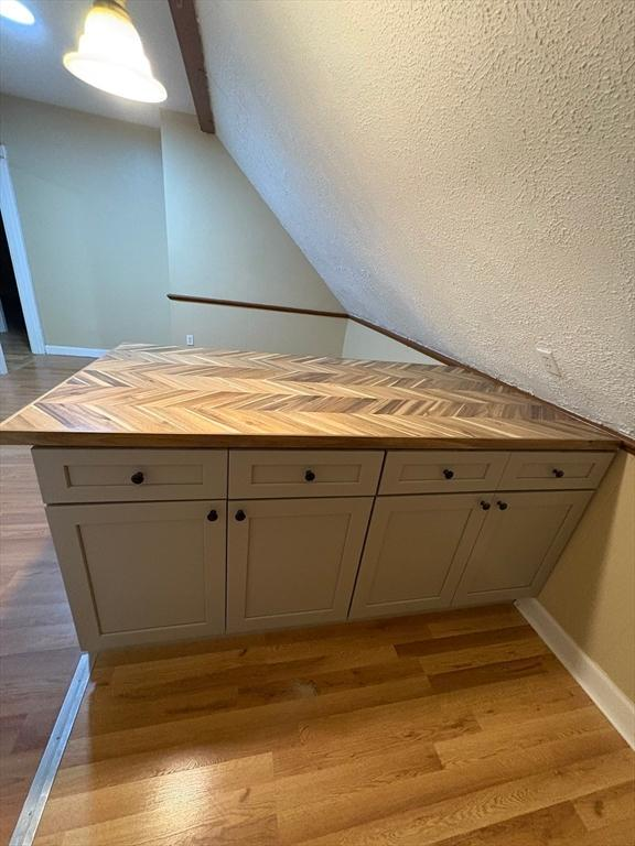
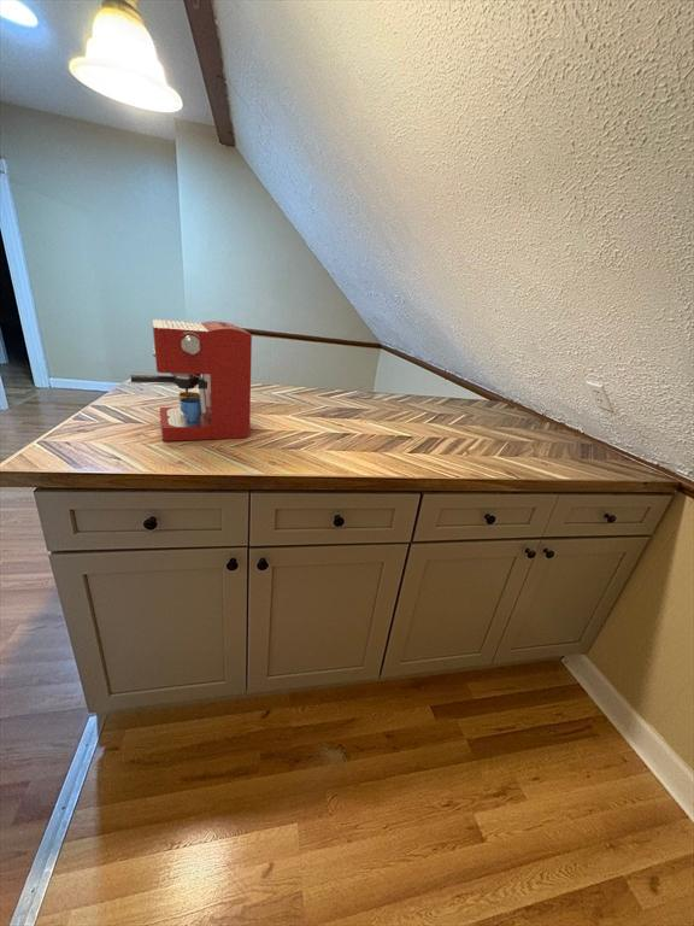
+ coffee maker (204, 377)
